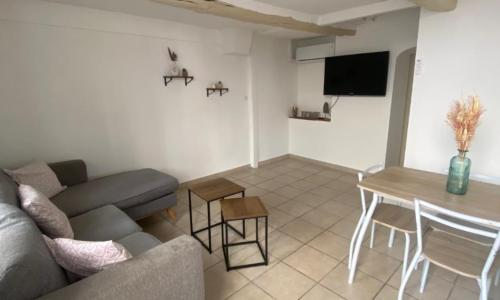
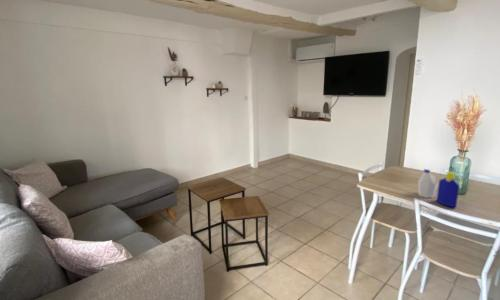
+ bottle (439, 184)
